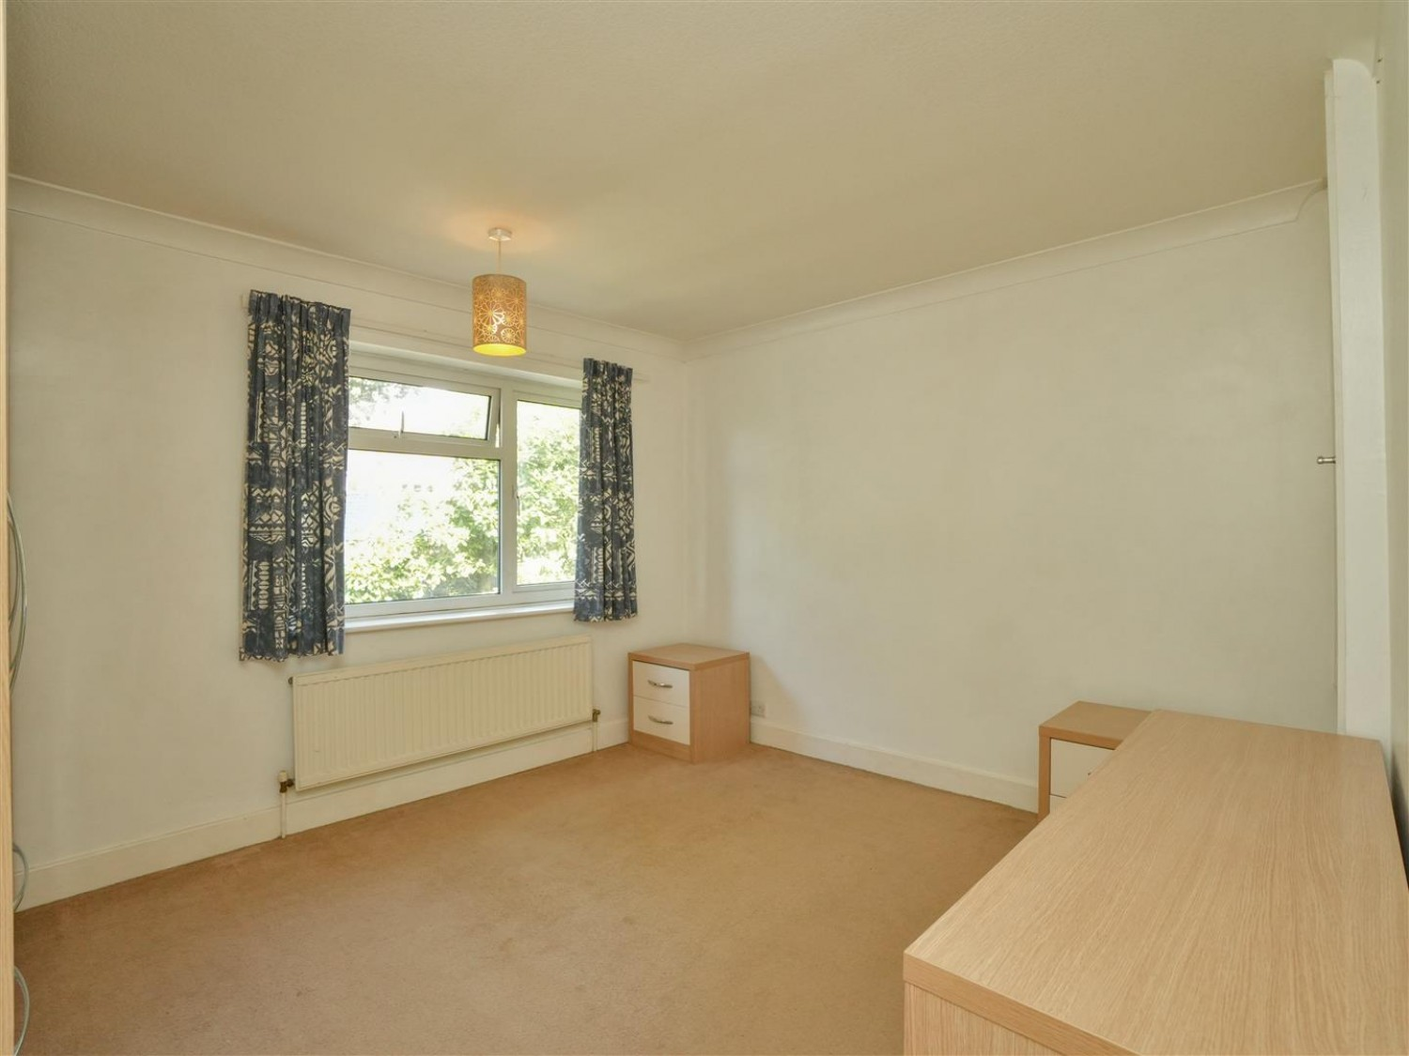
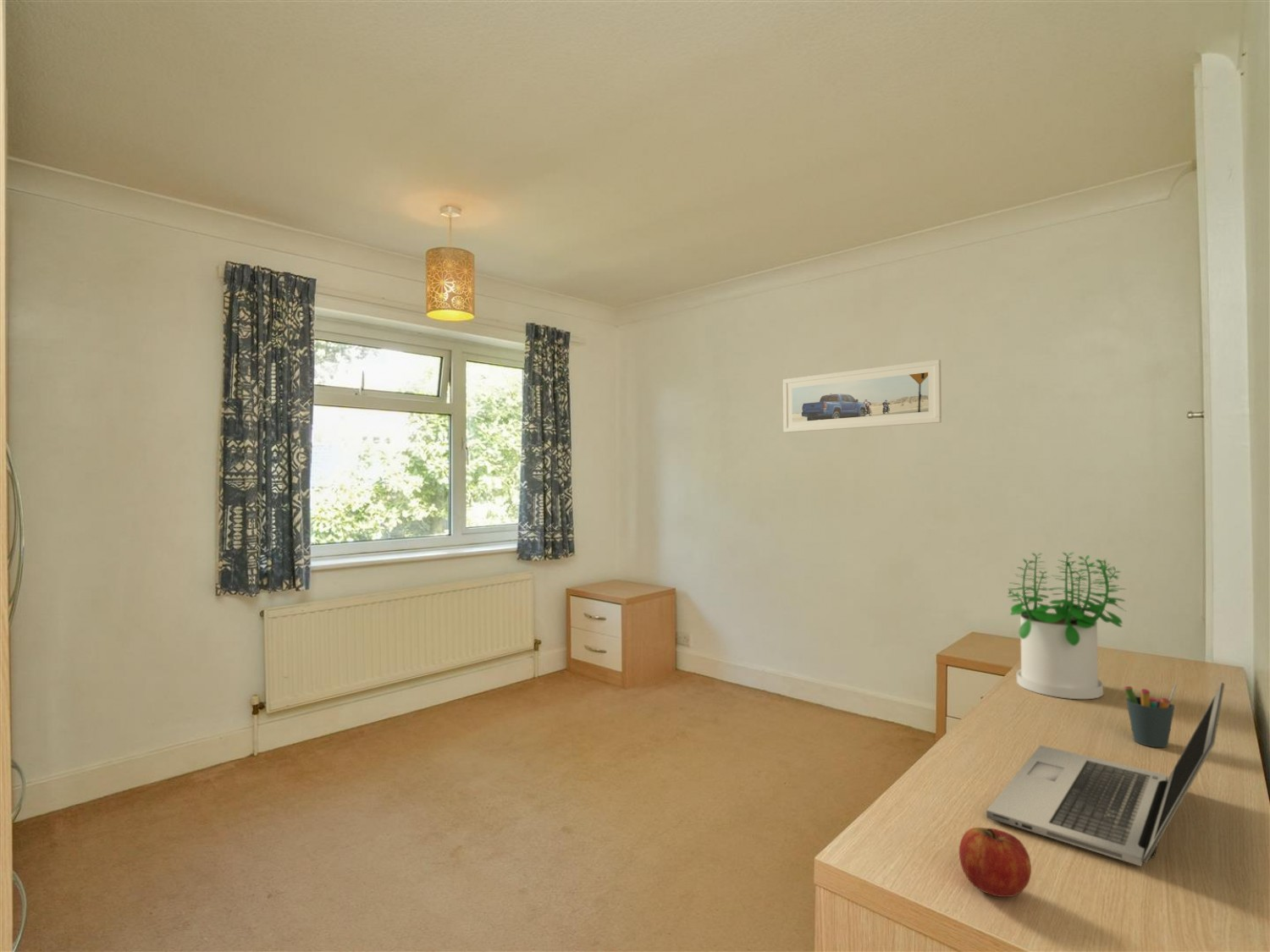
+ pen holder (1149, 711)
+ potted plant (1068, 621)
+ laptop (1105, 760)
+ fruit (994, 856)
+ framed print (855, 399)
